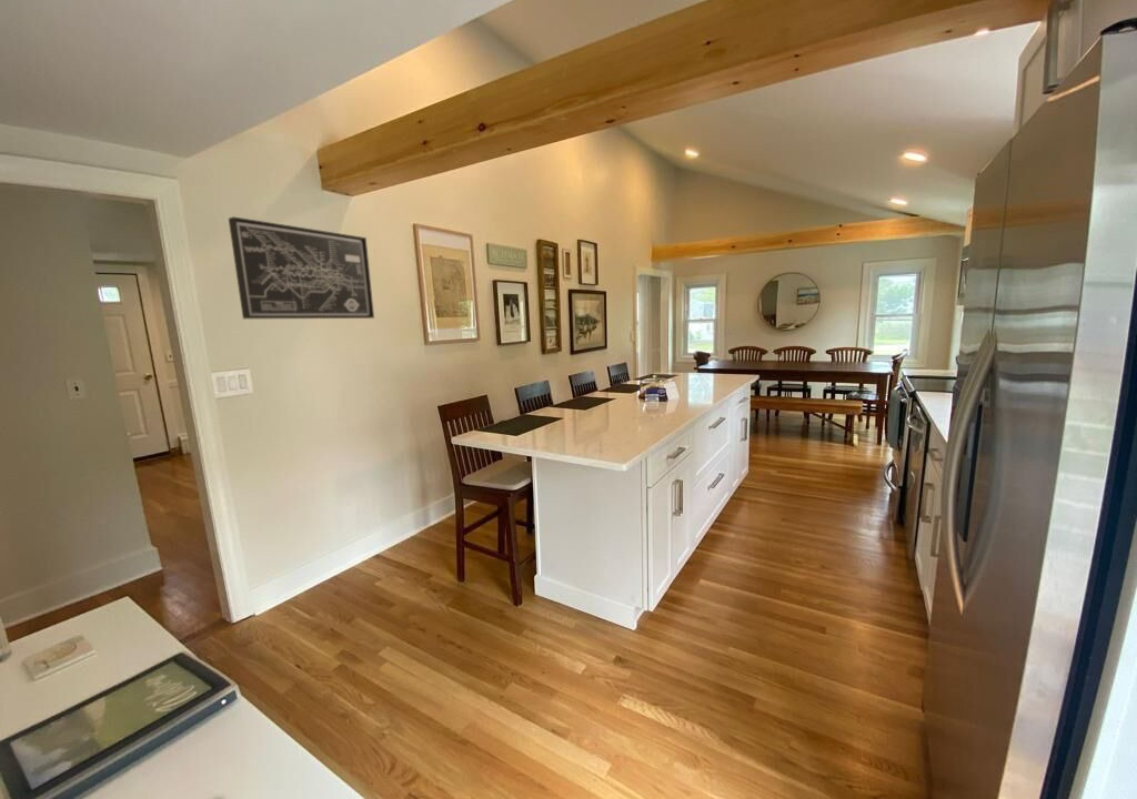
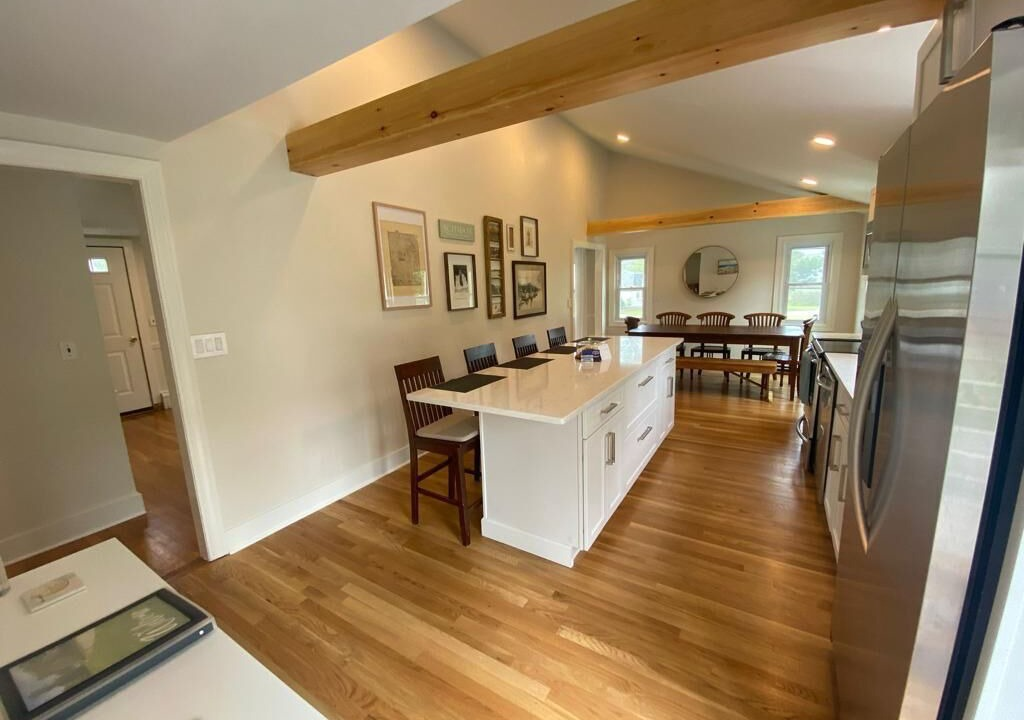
- wall art (310, 274)
